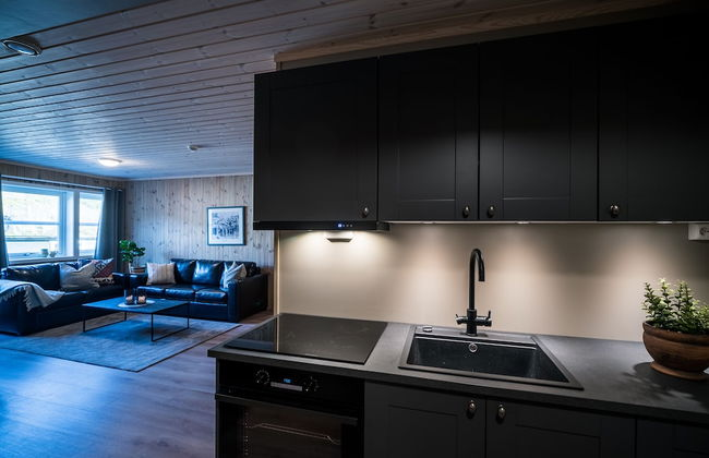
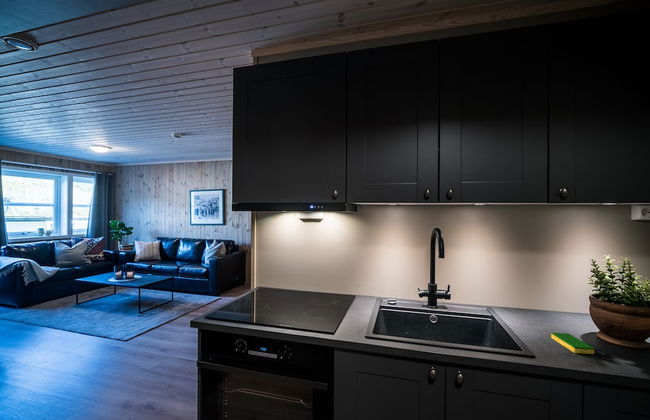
+ dish sponge (571, 342)
